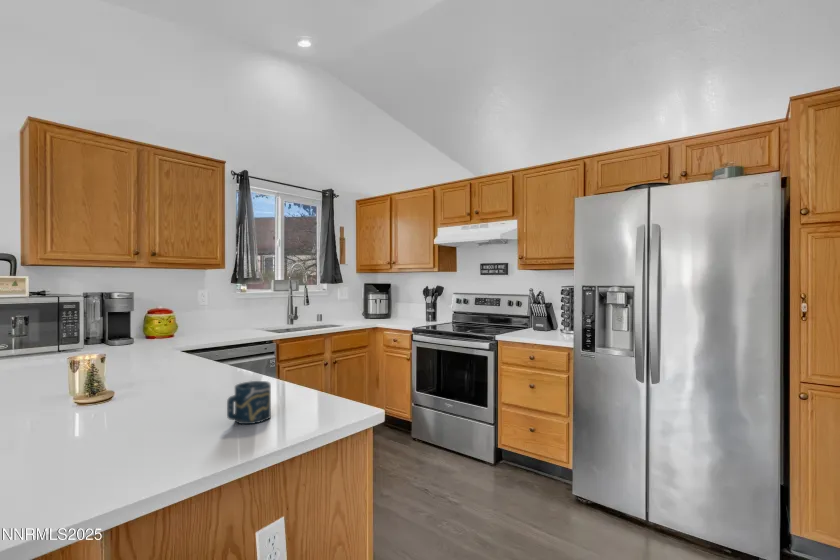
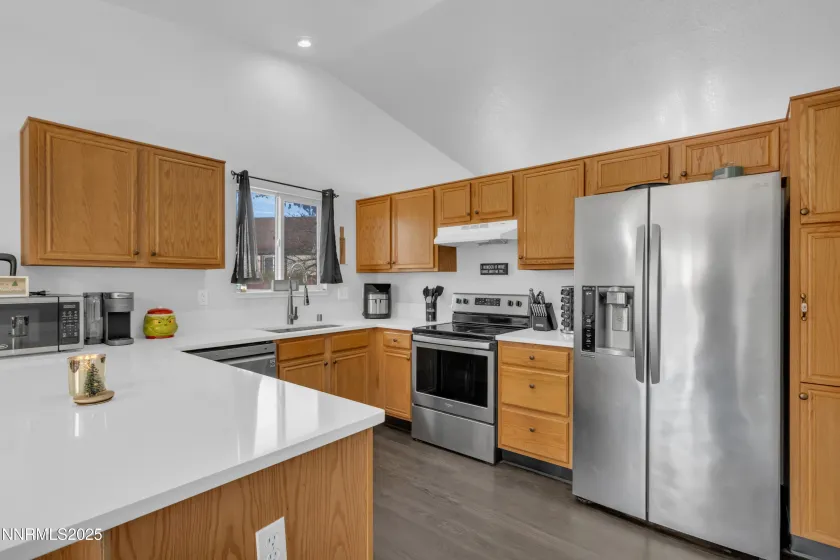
- cup (248, 403)
